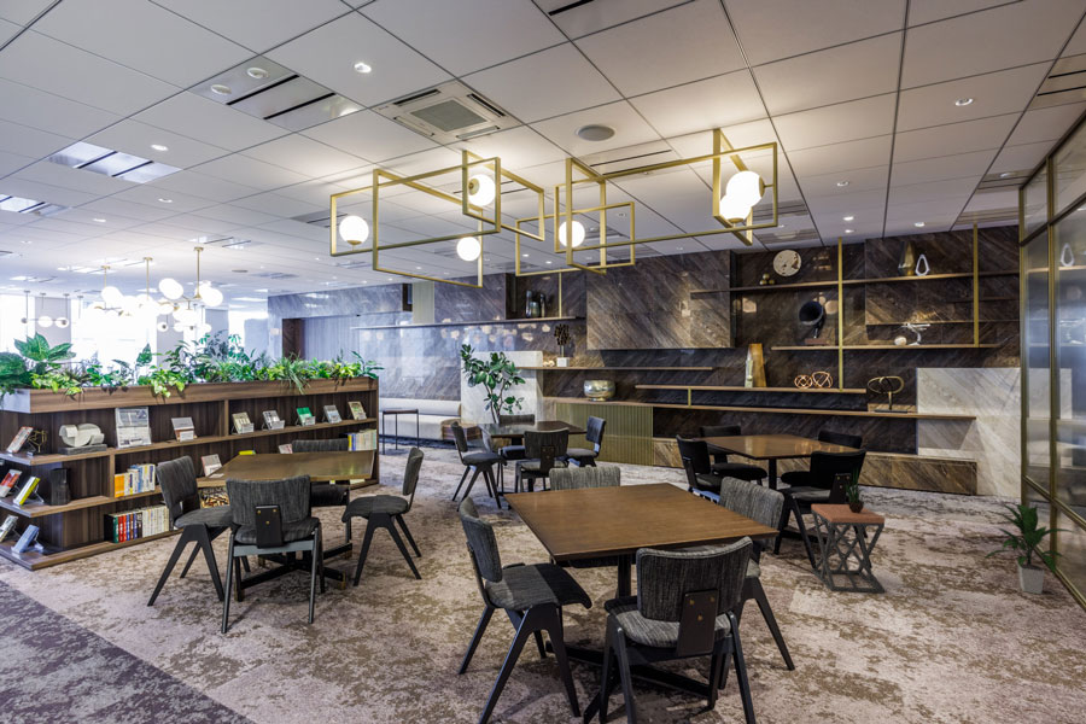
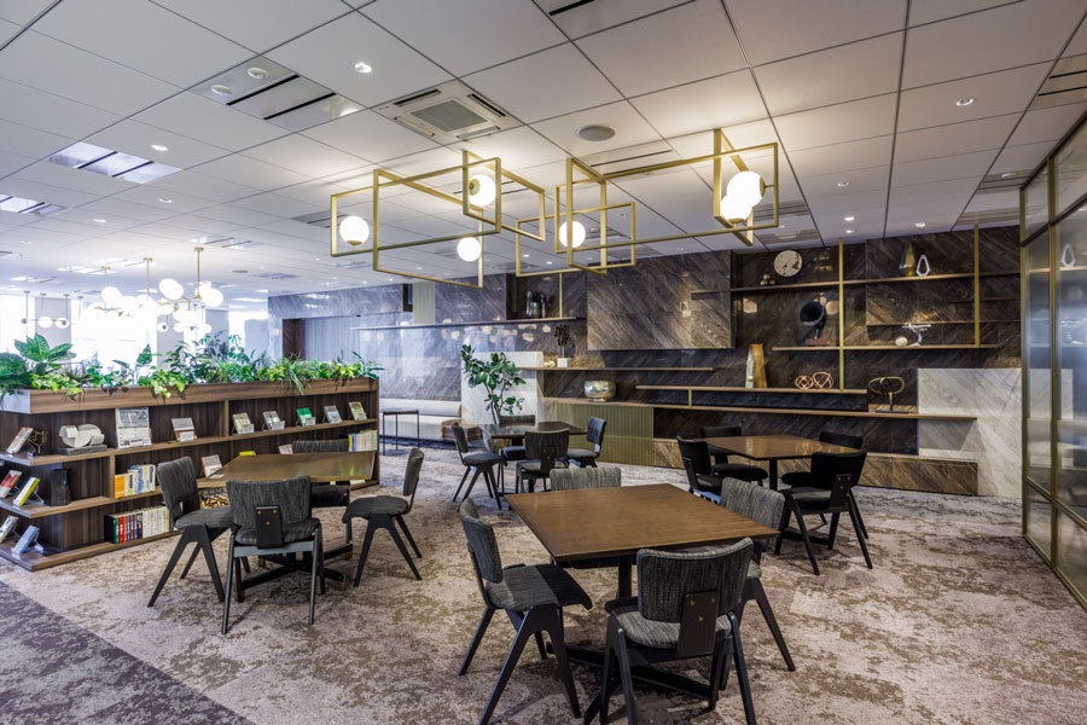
- potted plant (853, 486)
- stool (847, 545)
- indoor plant (1027, 544)
